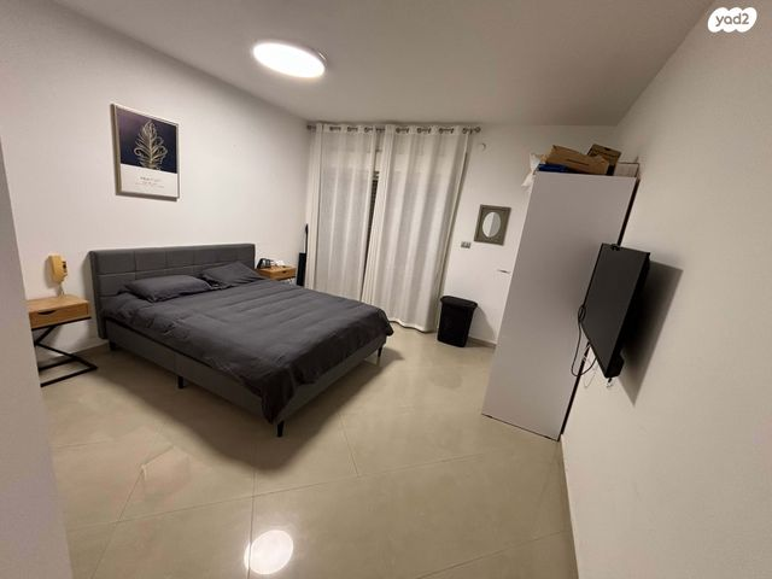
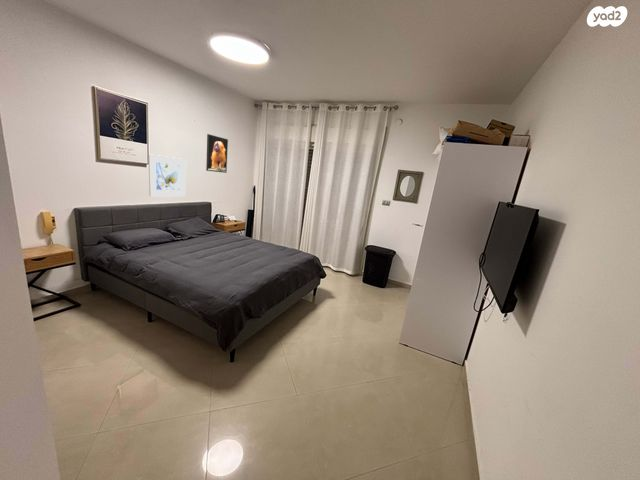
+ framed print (168, 176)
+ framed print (217, 154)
